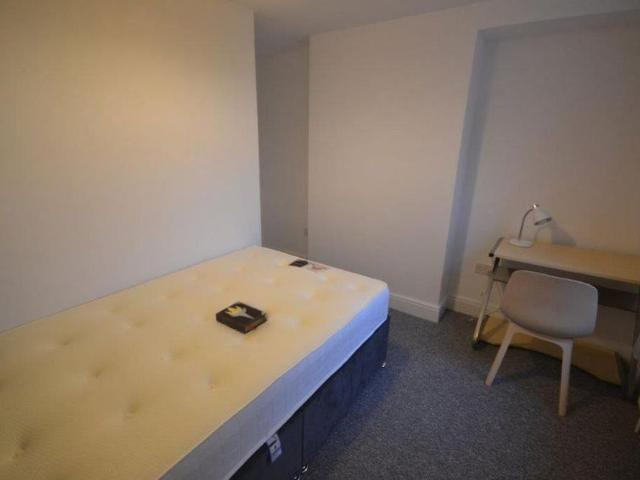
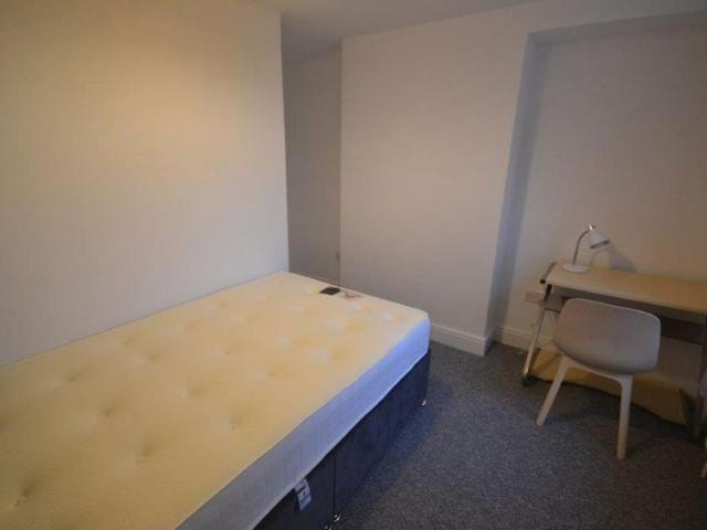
- hardback book (241, 316)
